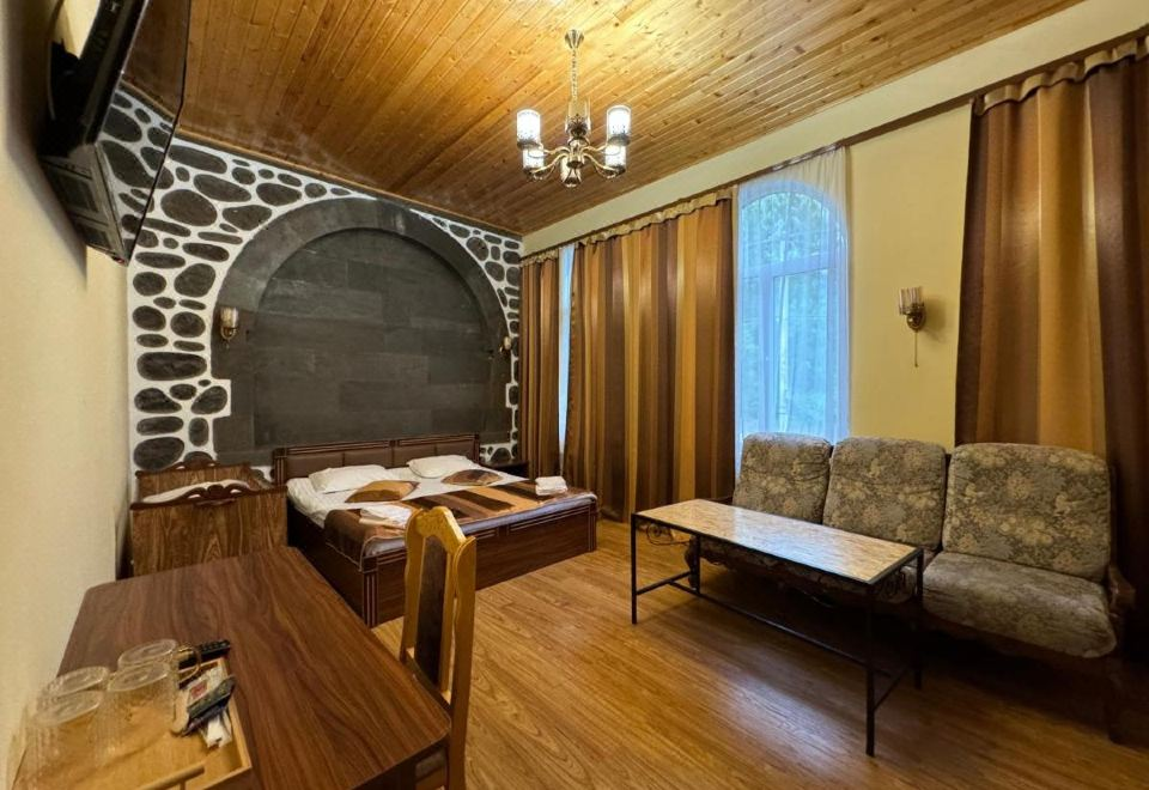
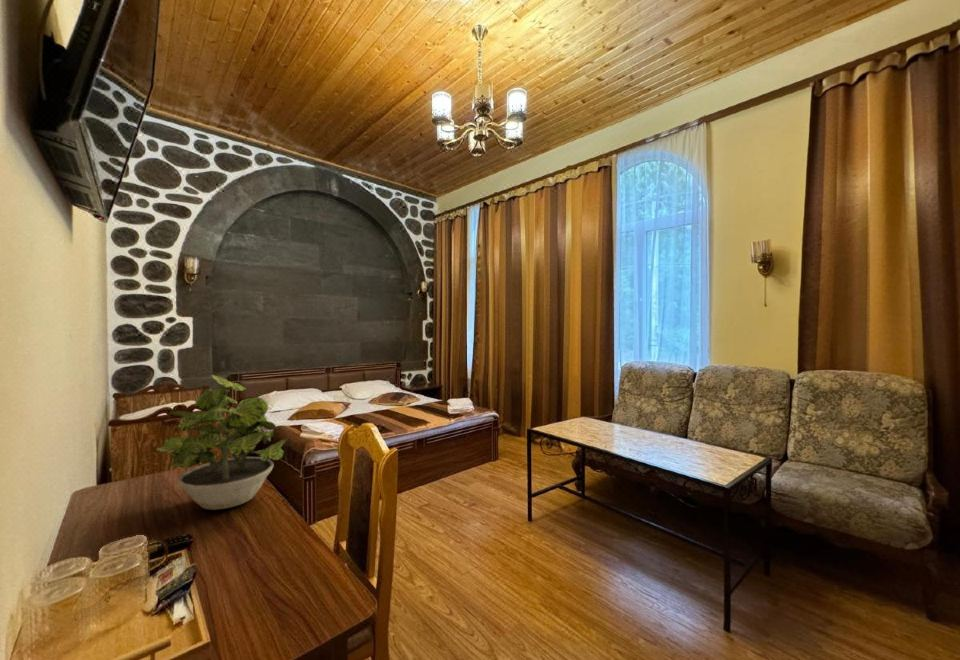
+ potted plant (228, 438)
